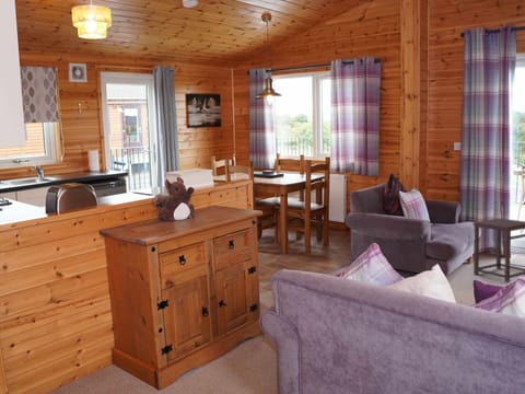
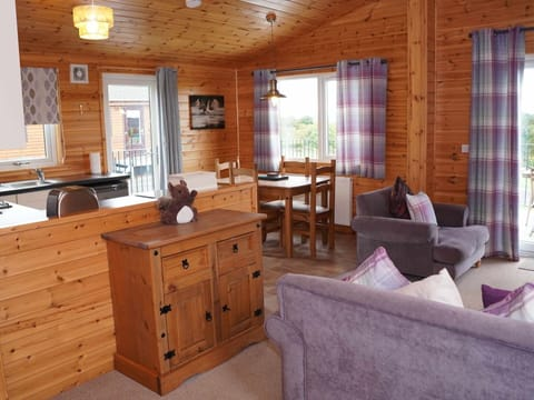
- side table (500, 248)
